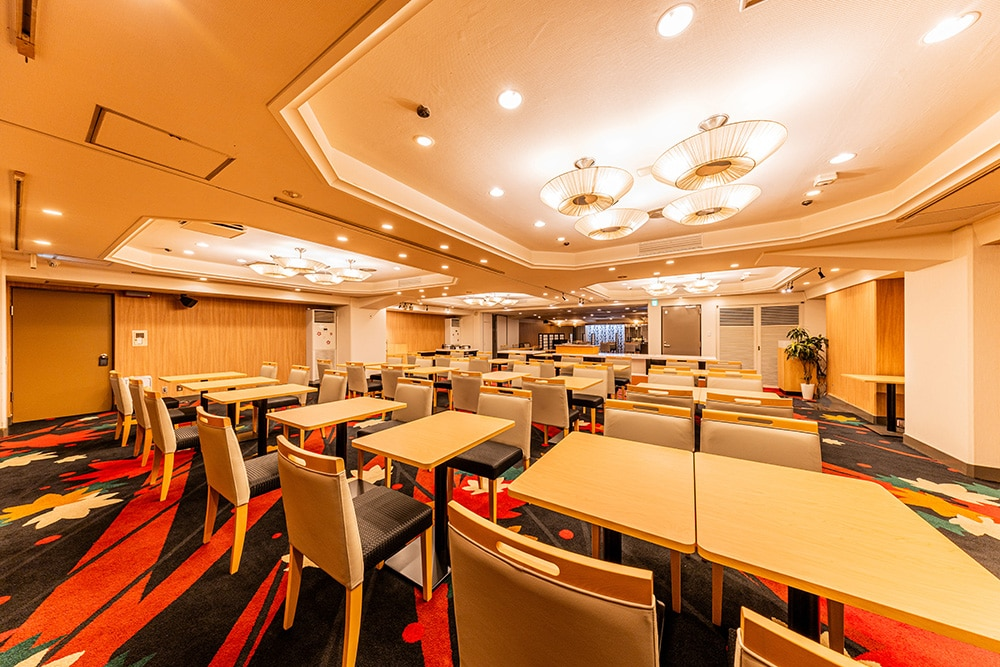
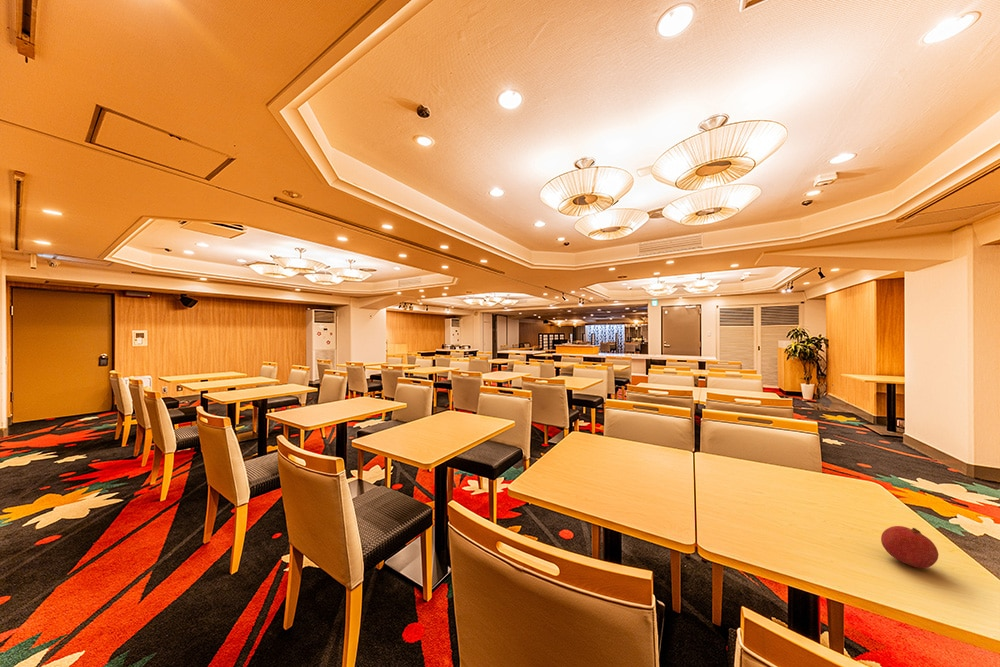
+ fruit (908, 544)
